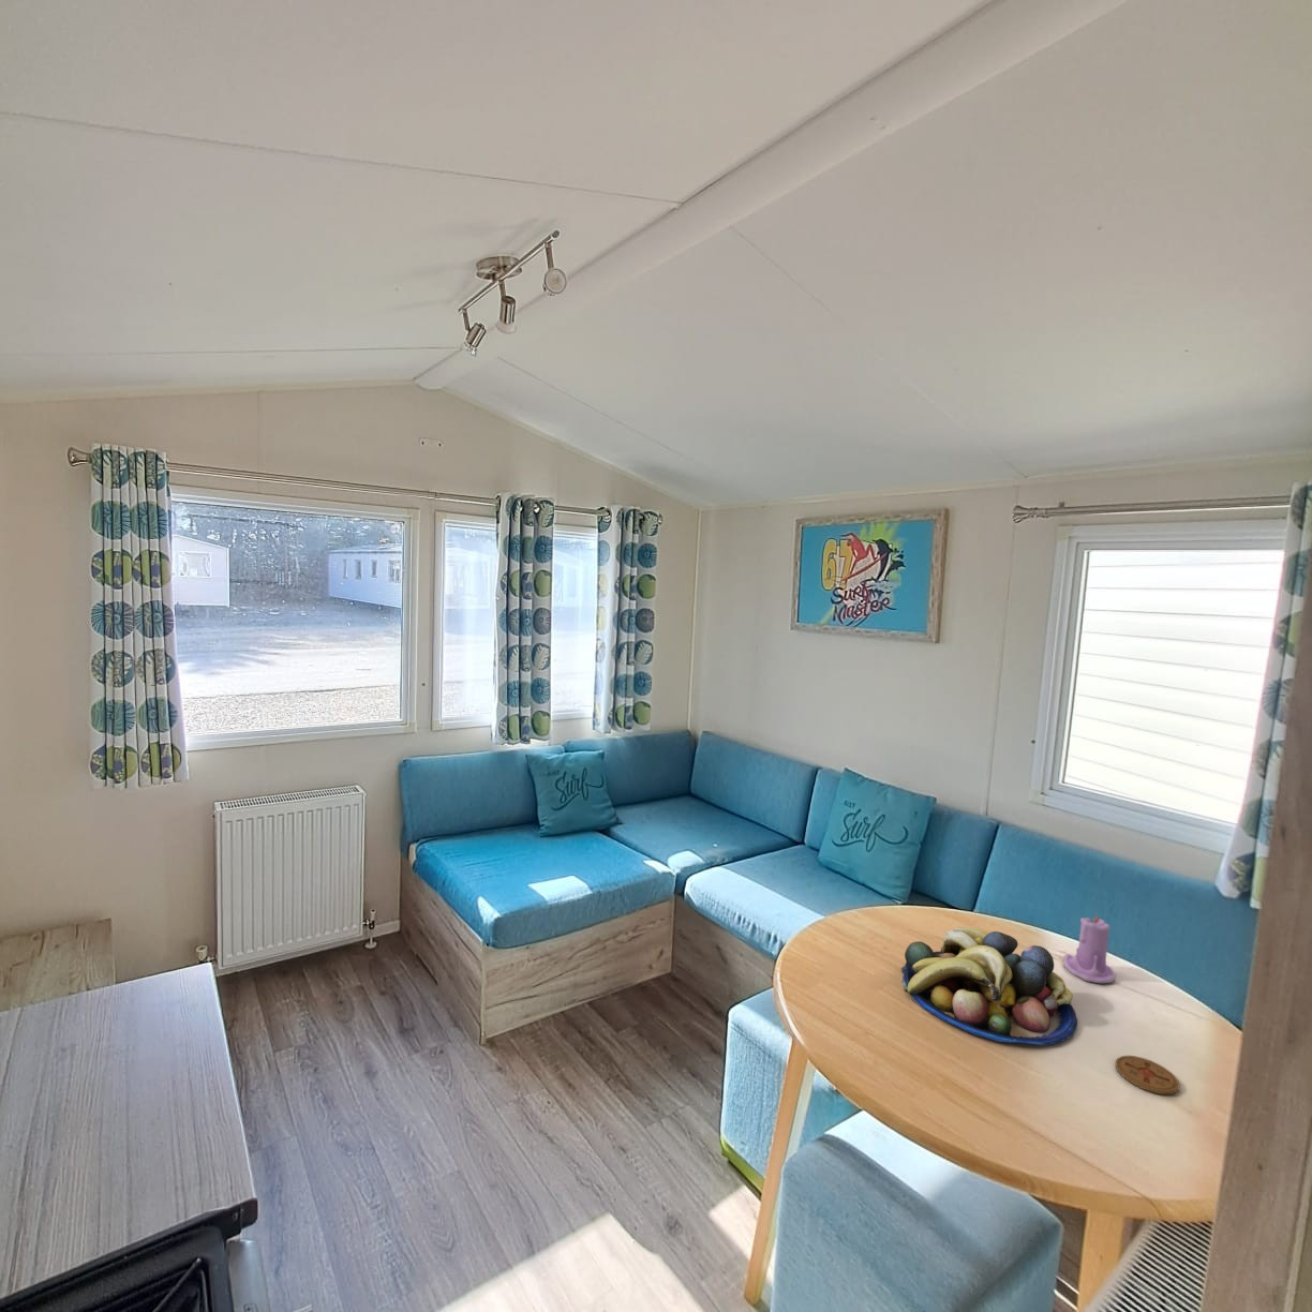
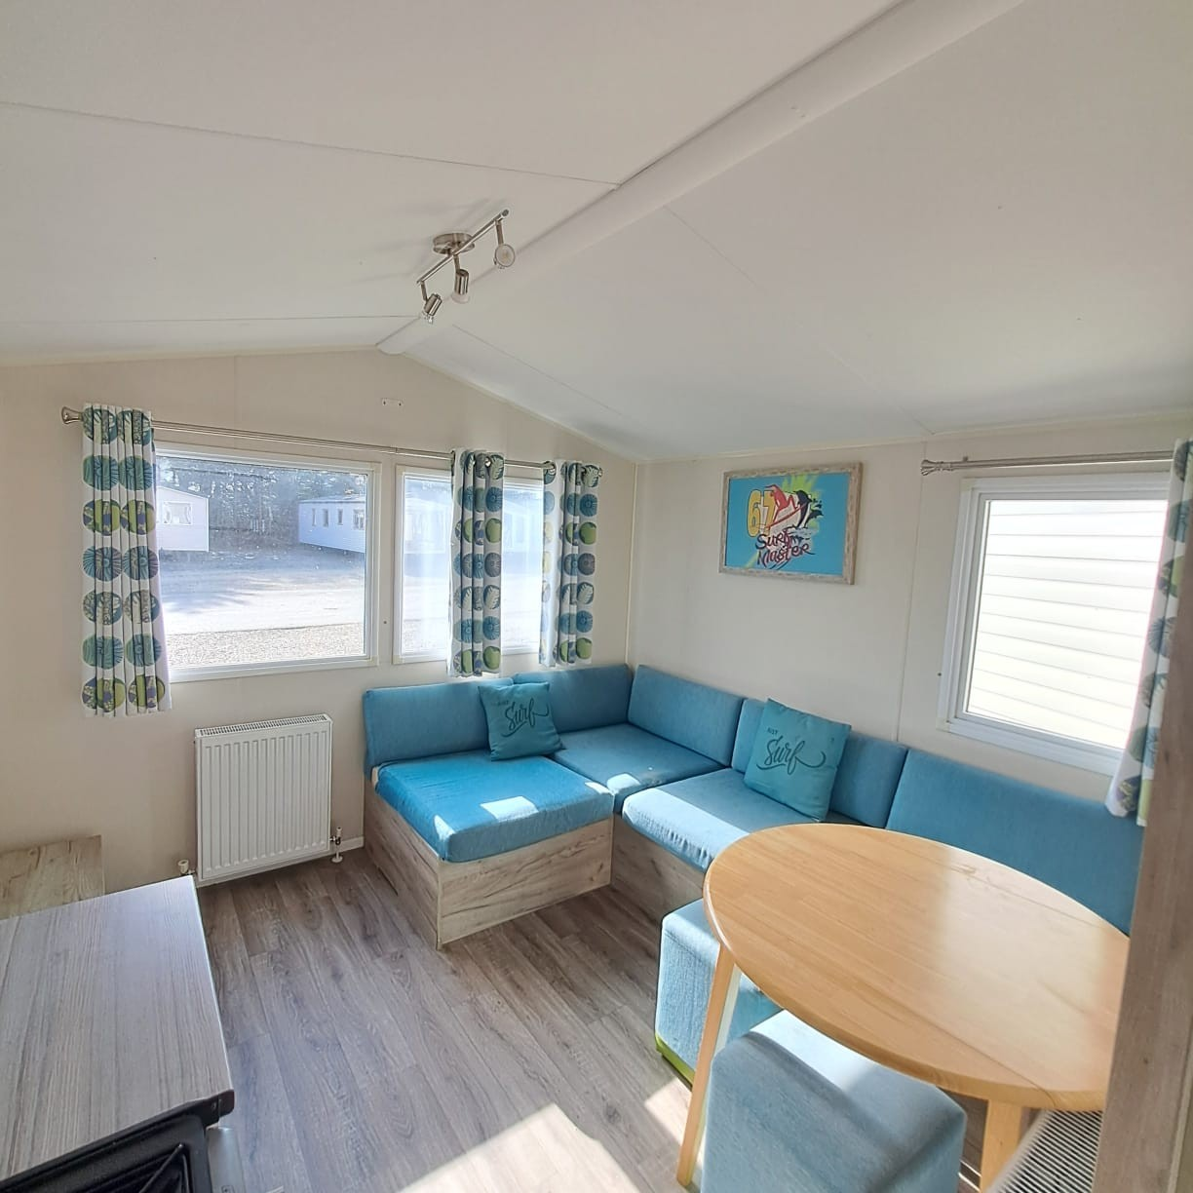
- fruit bowl (989, 970)
- candle (1092, 942)
- coaster (1146, 1074)
